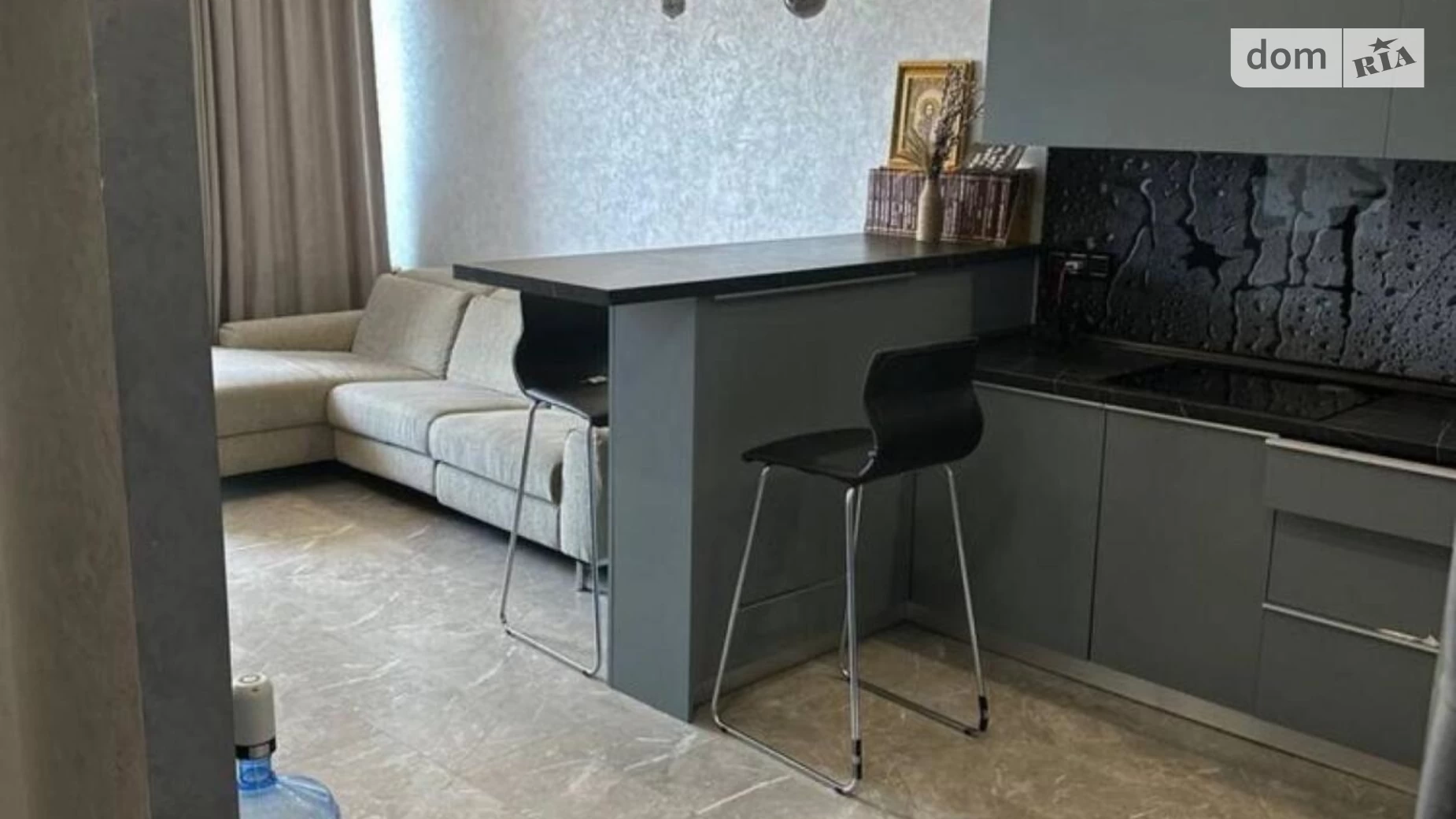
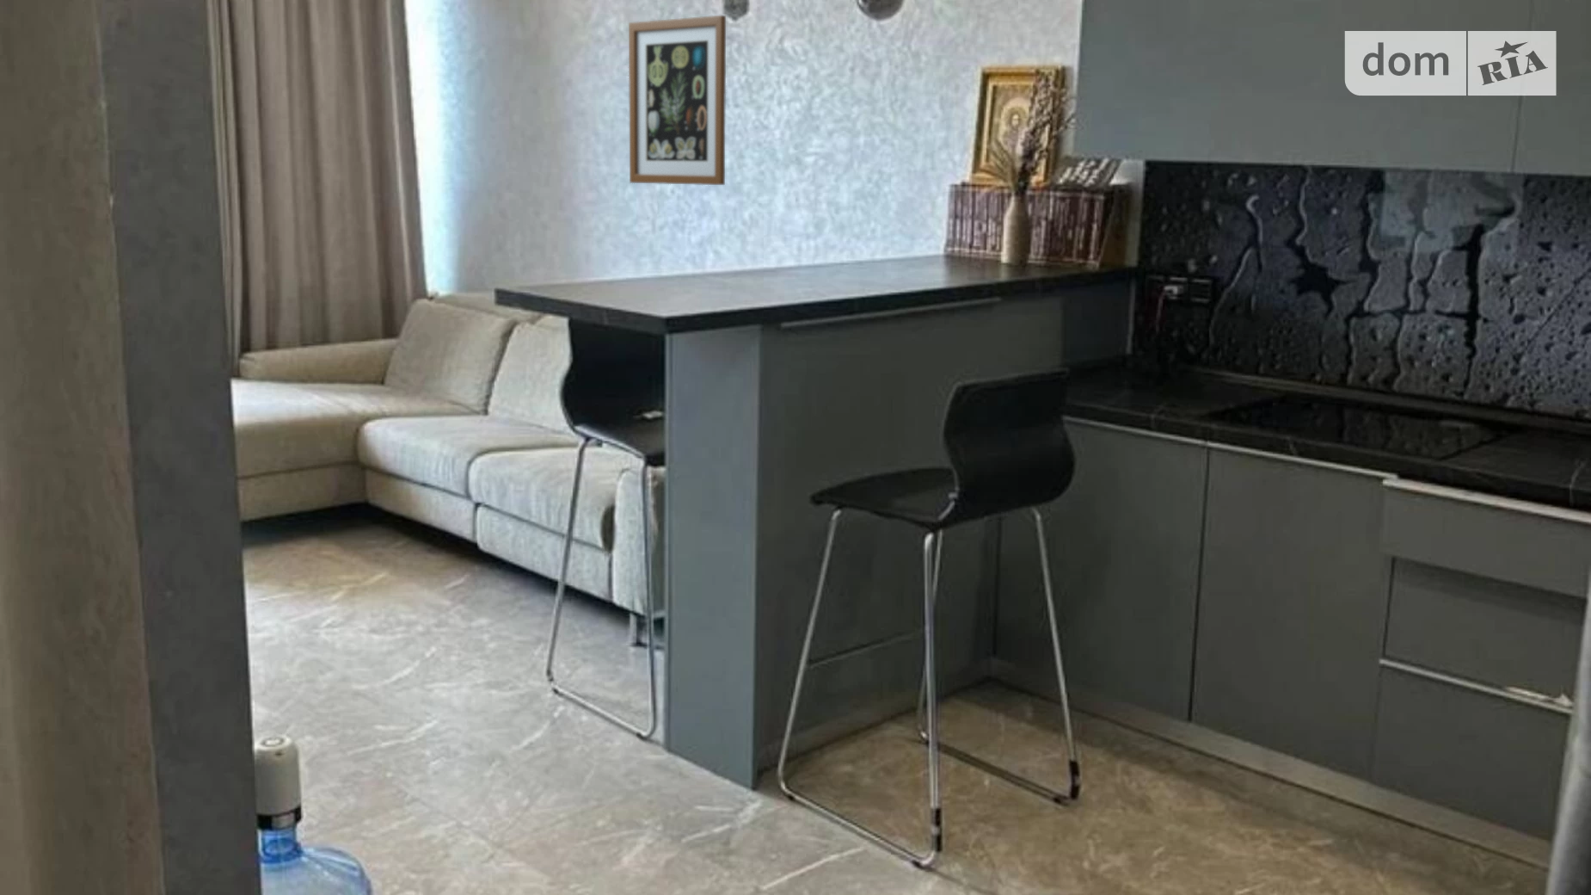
+ wall art (675, 103)
